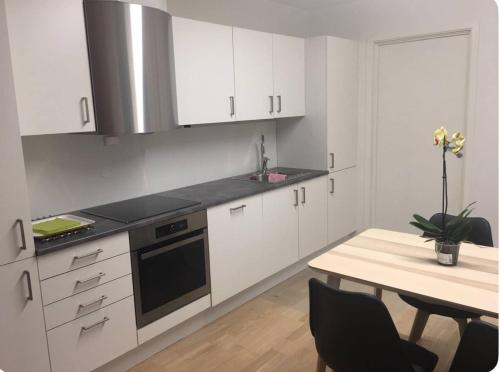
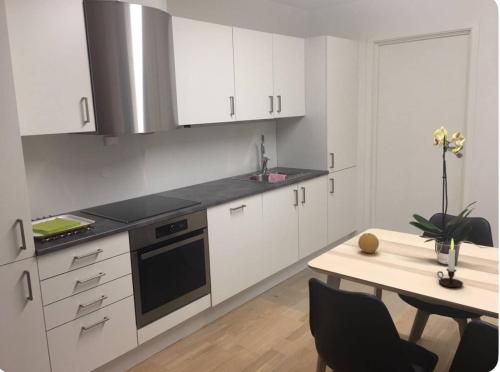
+ candle (449, 260)
+ fruit (368, 242)
